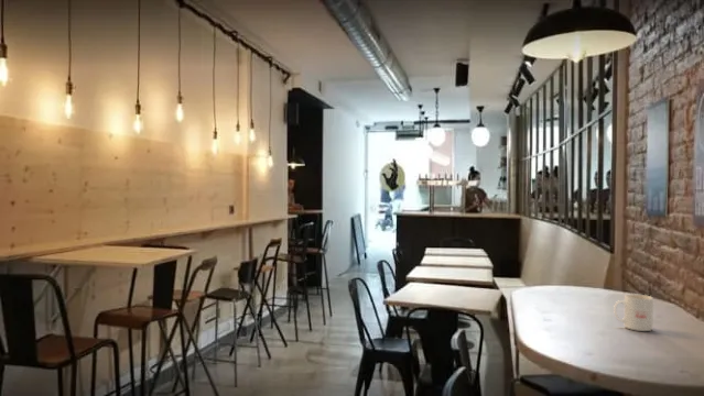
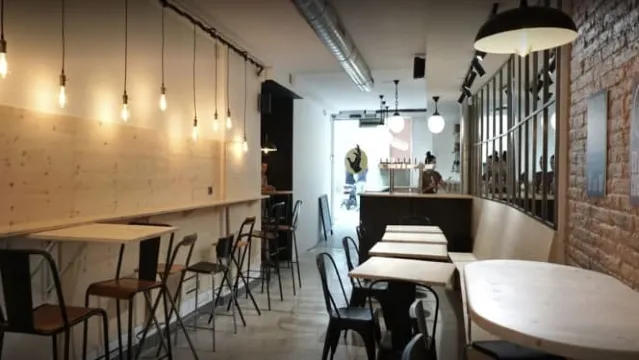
- mug (632, 311)
